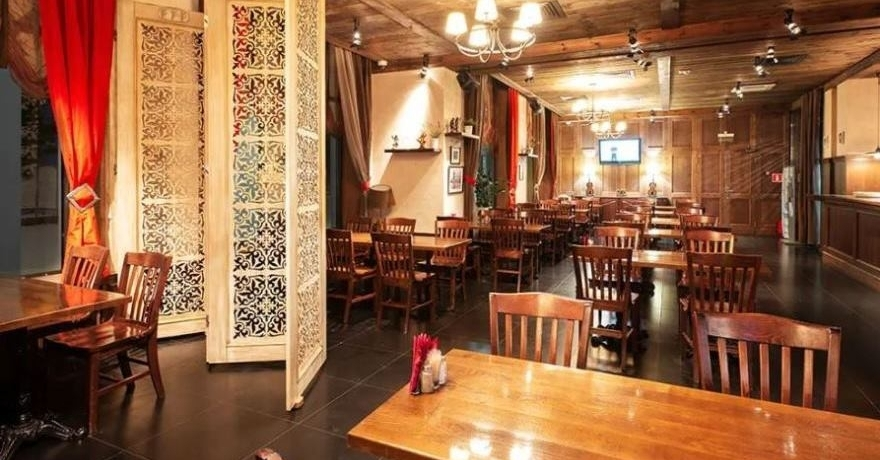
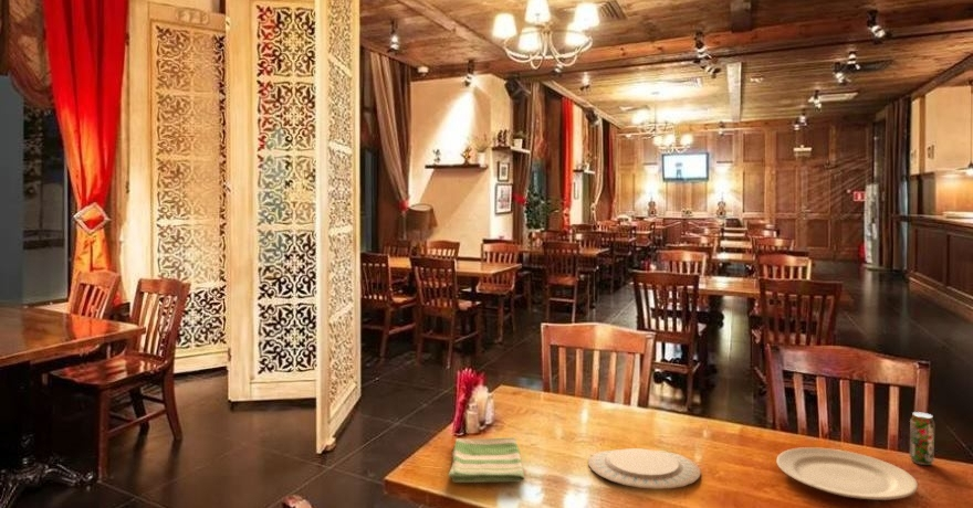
+ beverage can (921, 437)
+ chinaware (642, 463)
+ dish towel (485, 457)
+ chinaware (843, 475)
